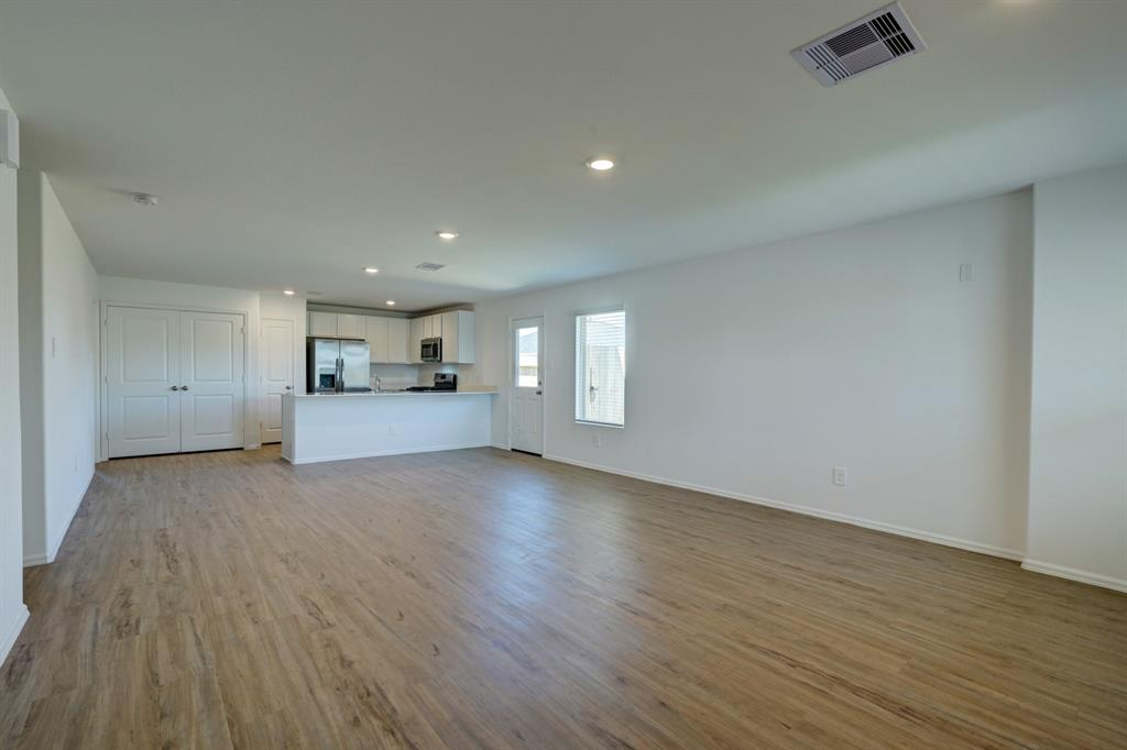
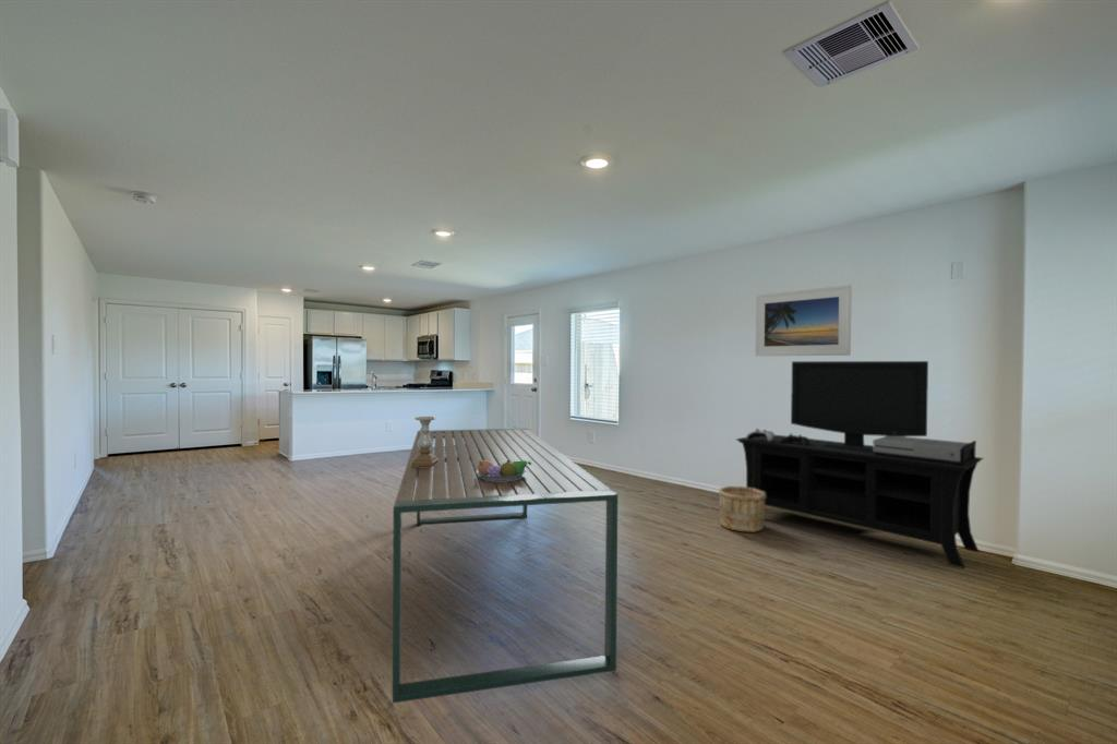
+ wooden bucket (741, 508)
+ media console (846, 446)
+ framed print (800, 323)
+ dining table (484, 515)
+ candle holder (424, 440)
+ fruit bowl (503, 466)
